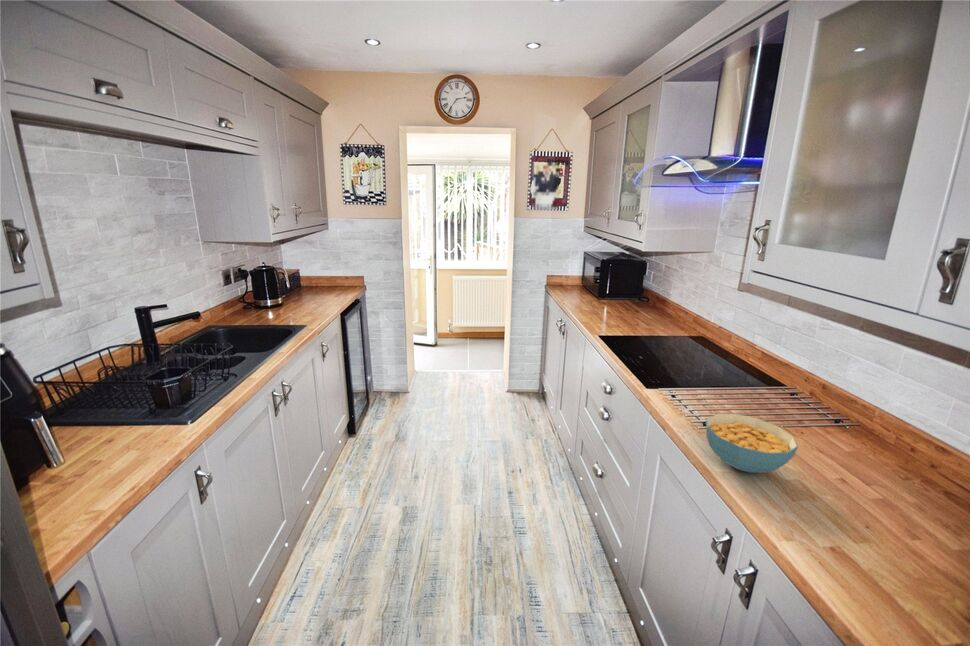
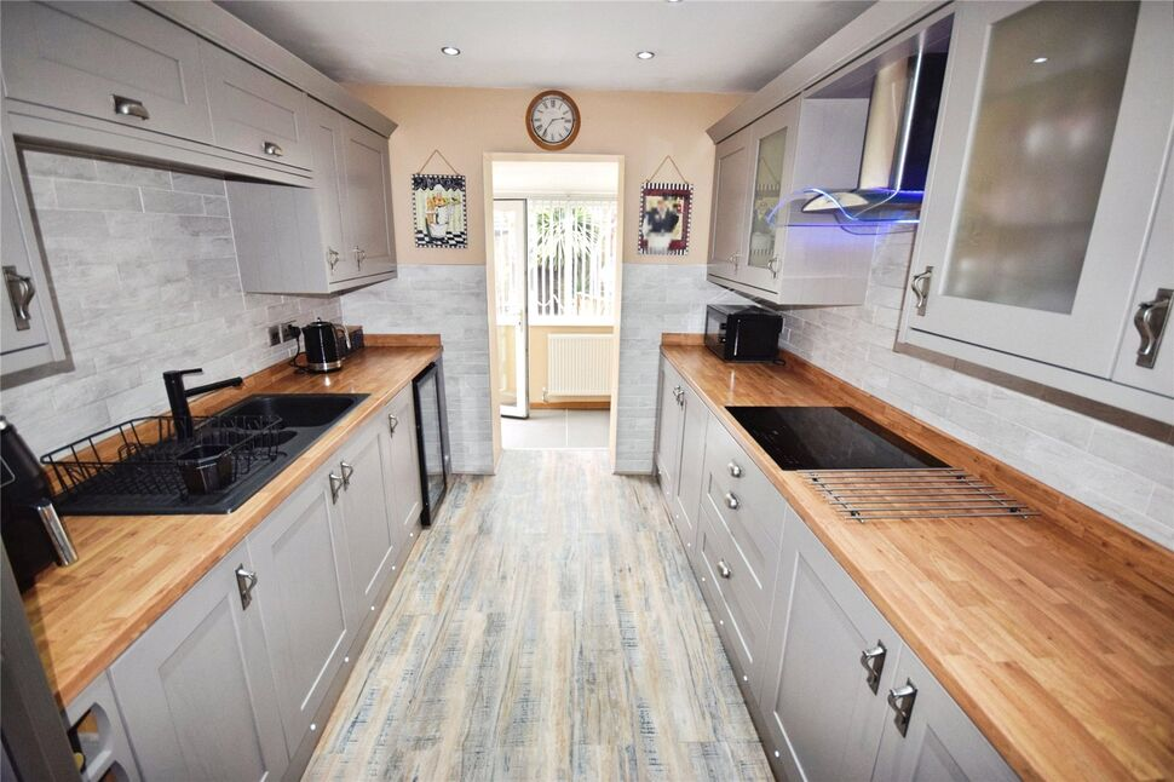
- cereal bowl (745, 448)
